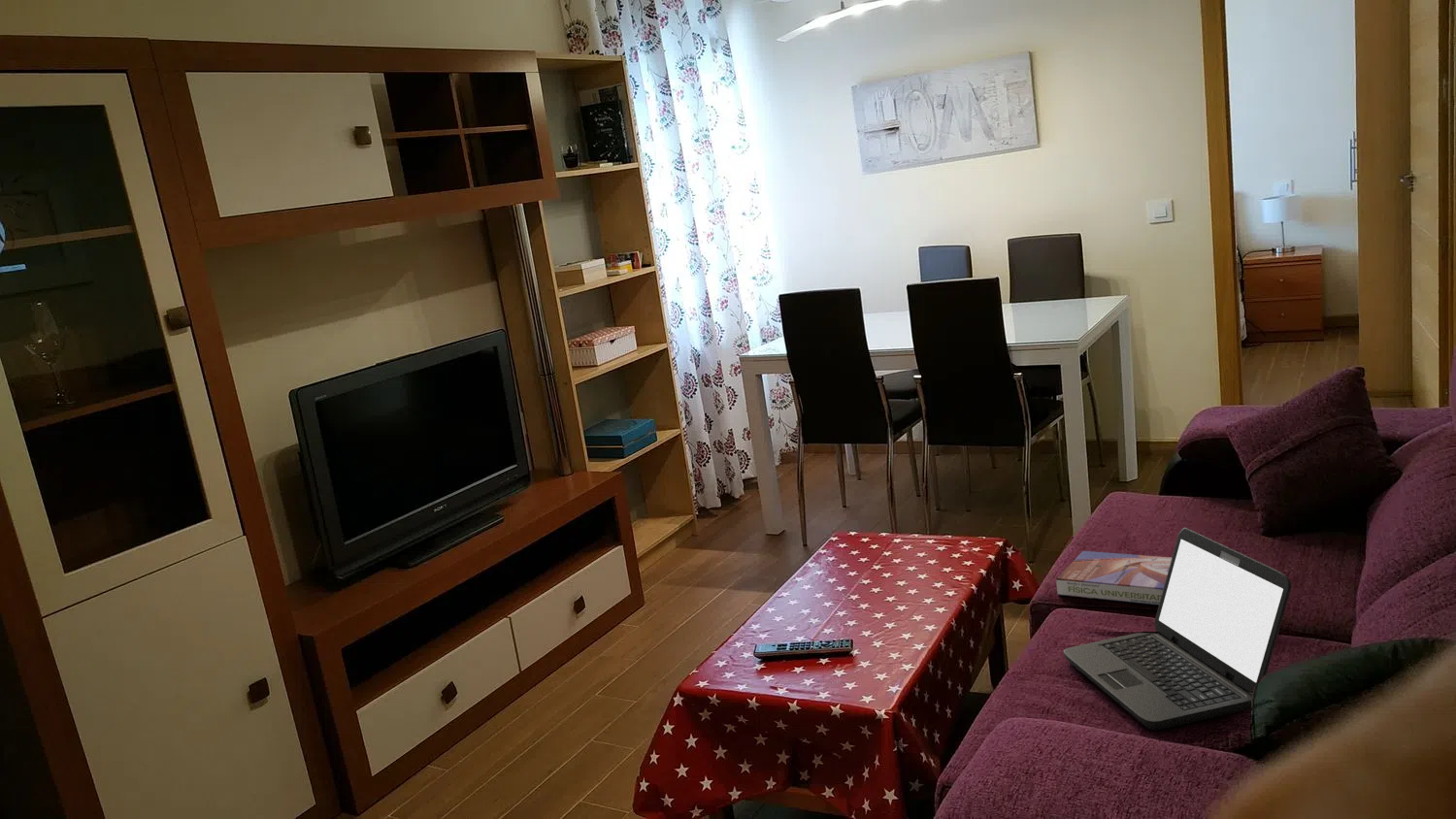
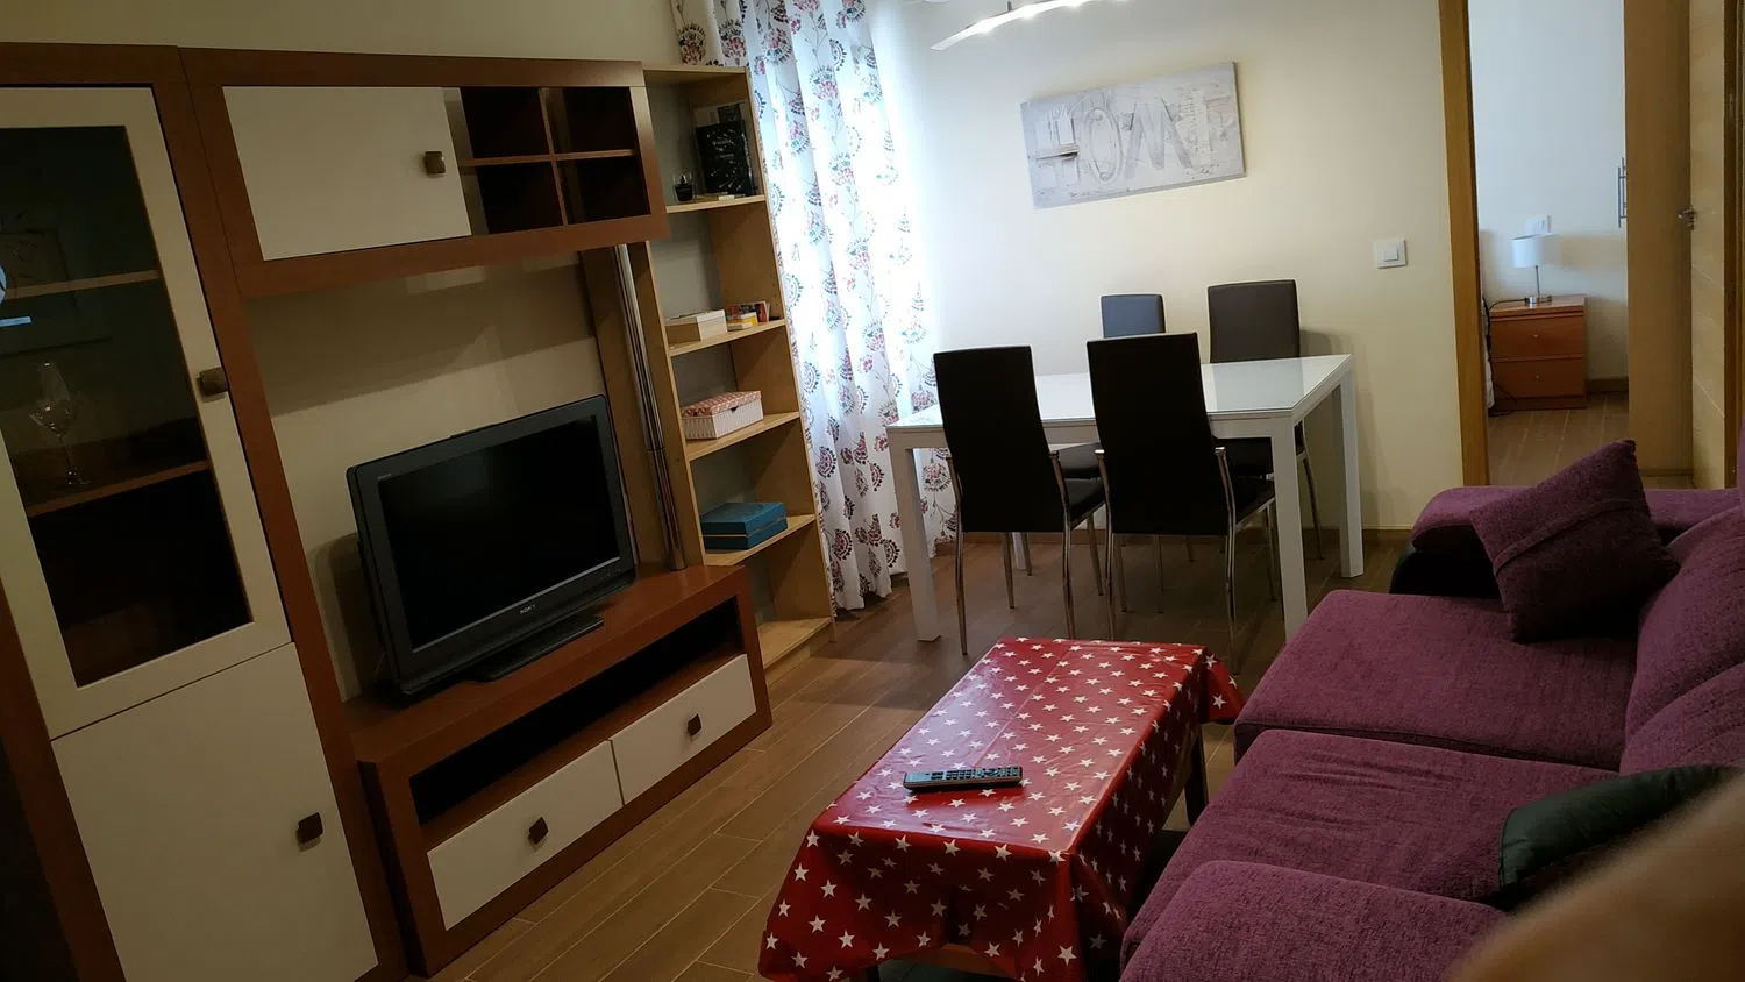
- laptop (1168, 621)
- textbook (1129, 577)
